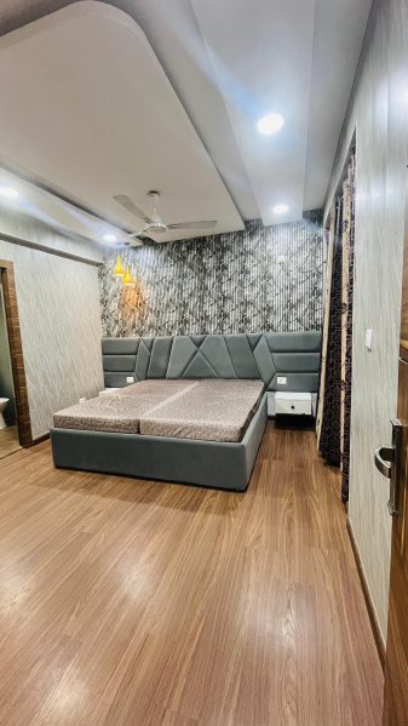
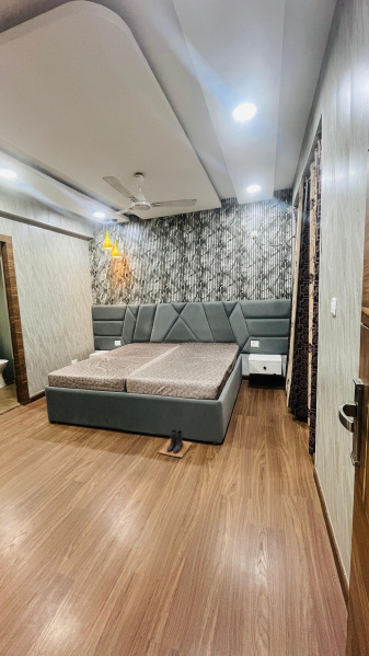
+ boots (175, 440)
